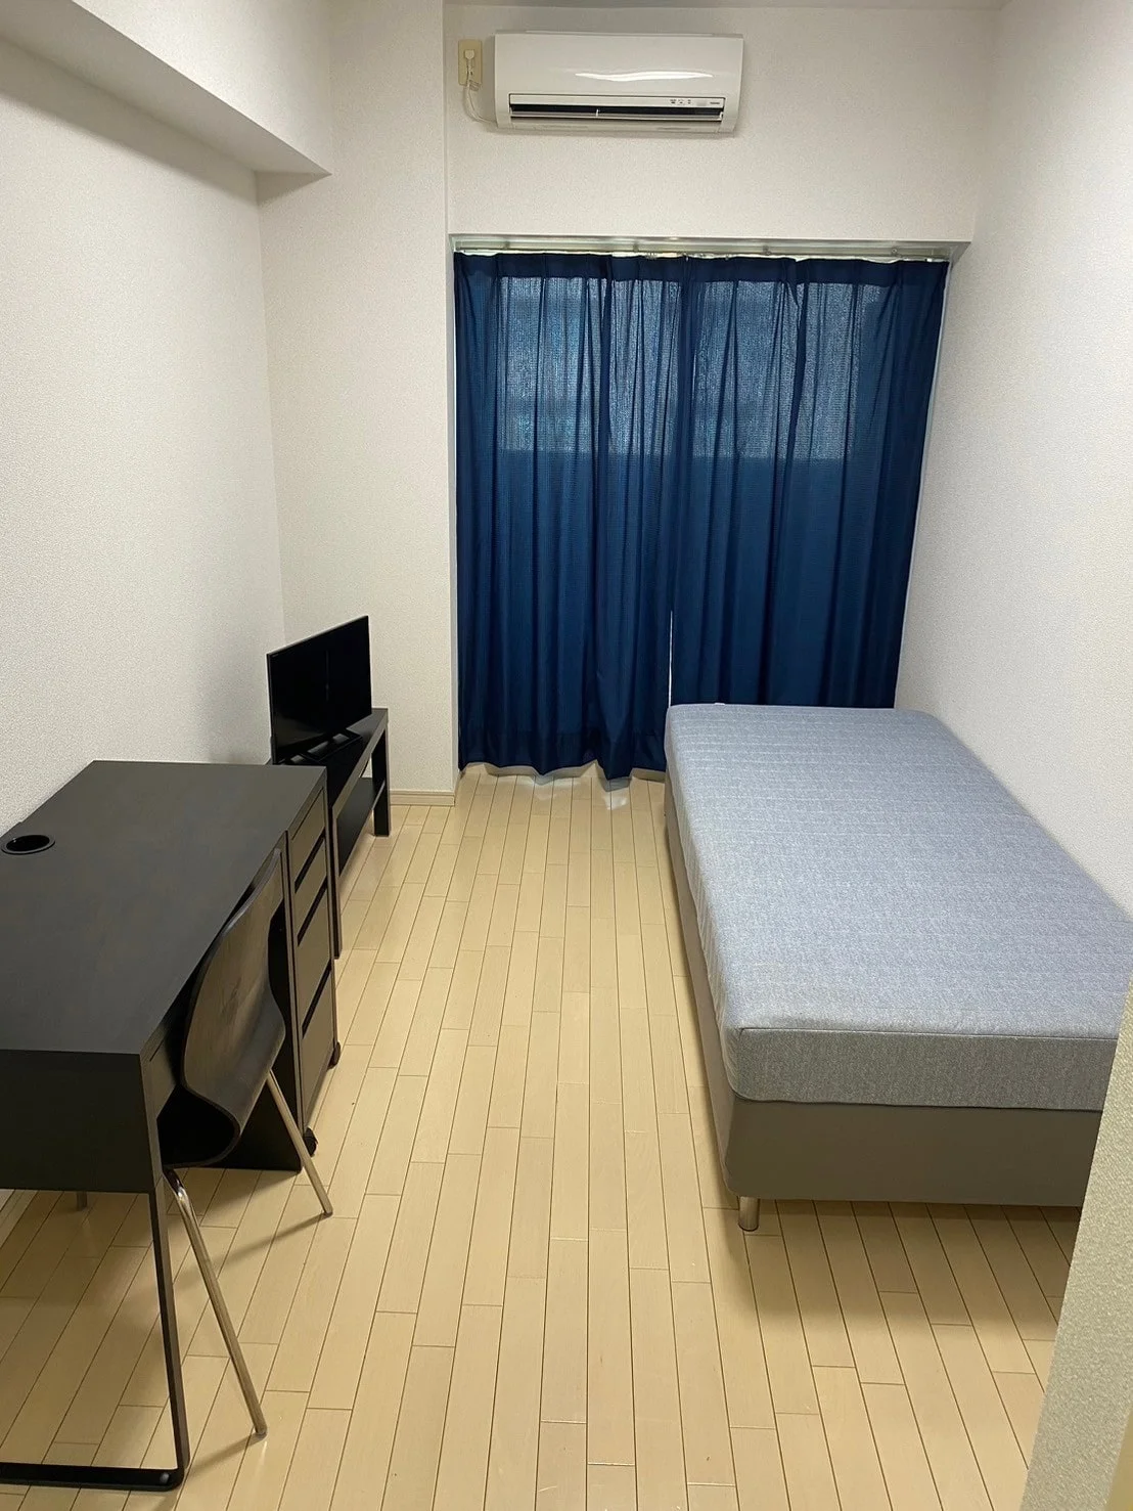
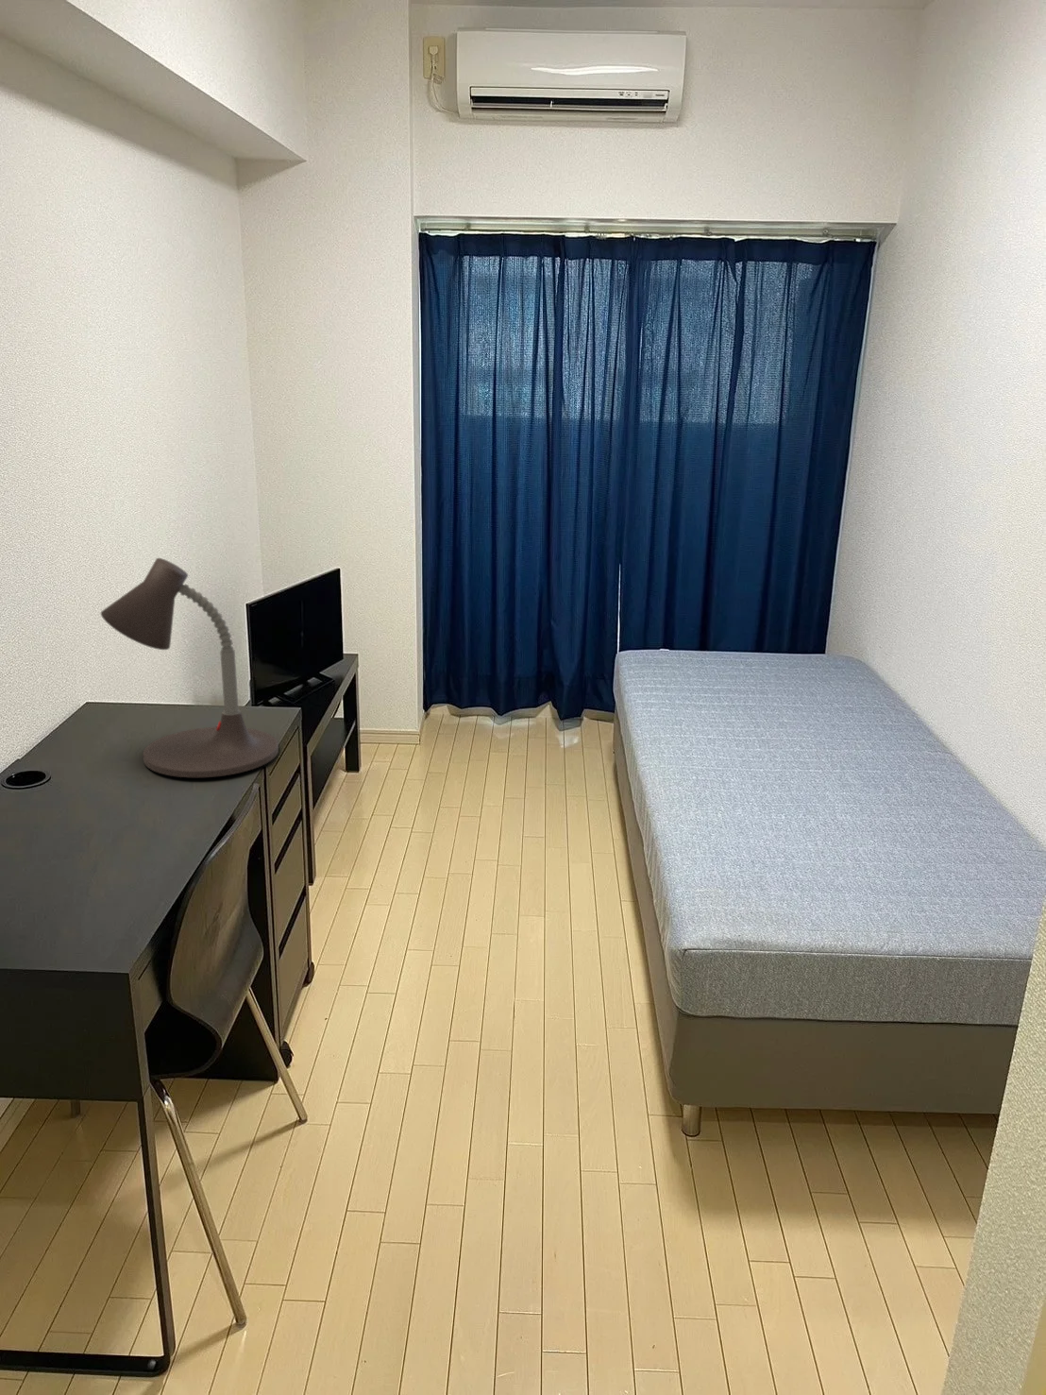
+ desk lamp (169, 647)
